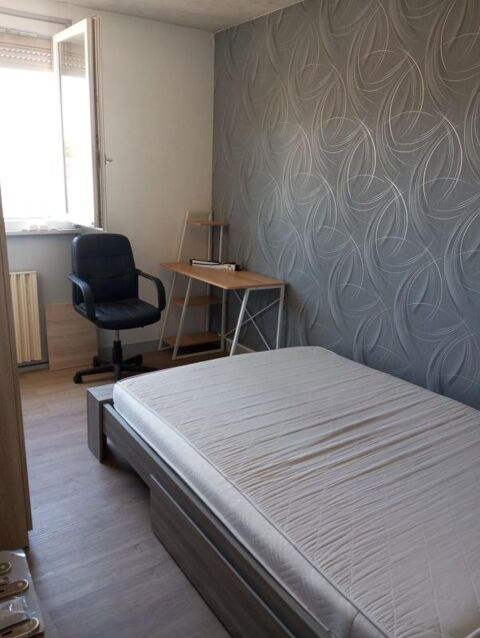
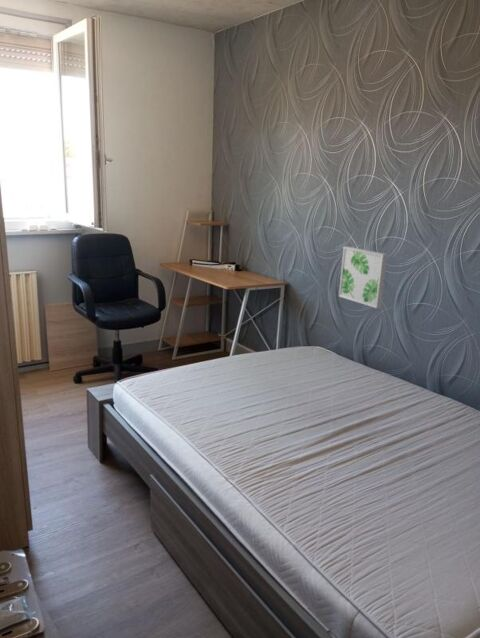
+ wall art (361, 276)
